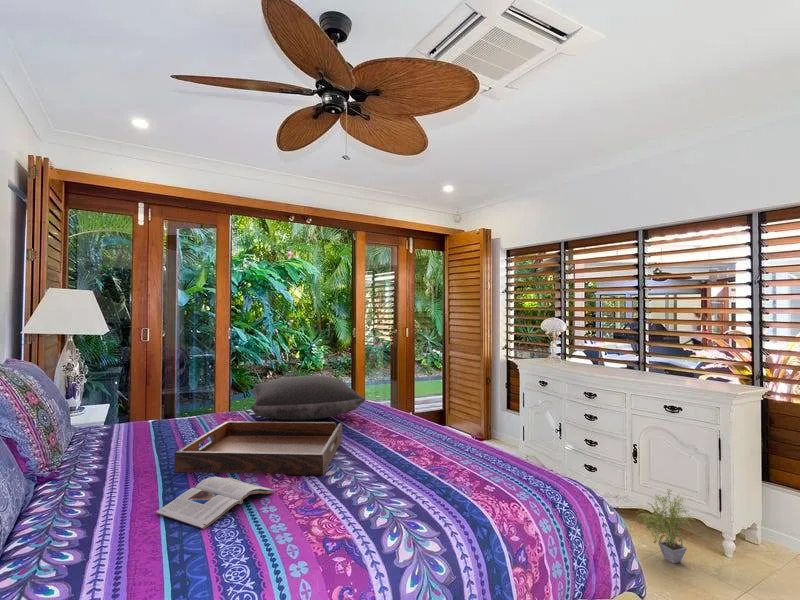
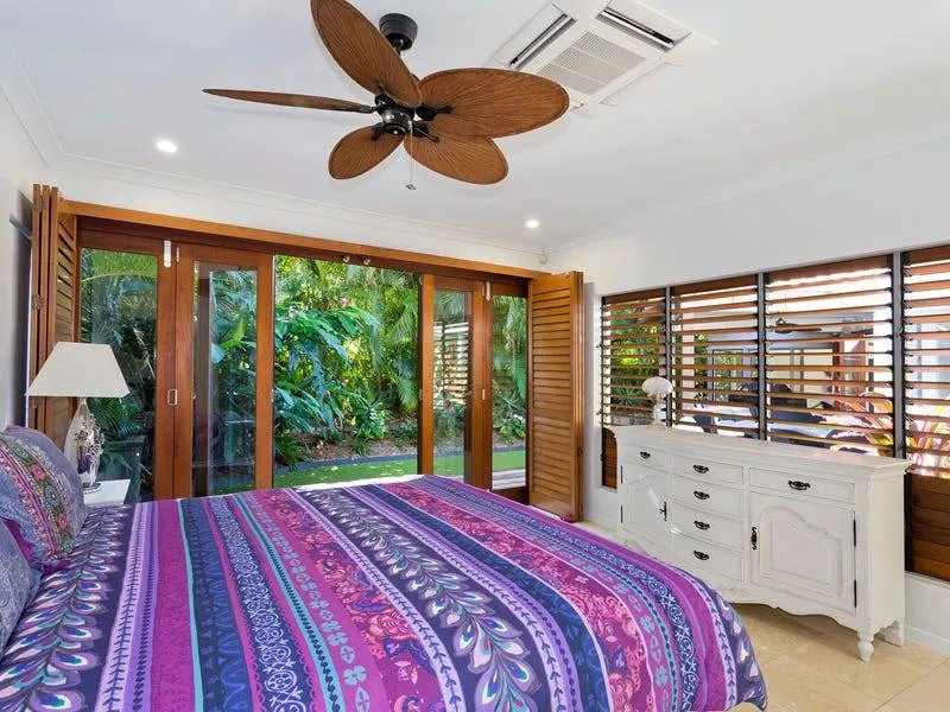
- serving tray (268, 444)
- magazine (218, 495)
- potted plant (666, 525)
- pillow (304, 397)
